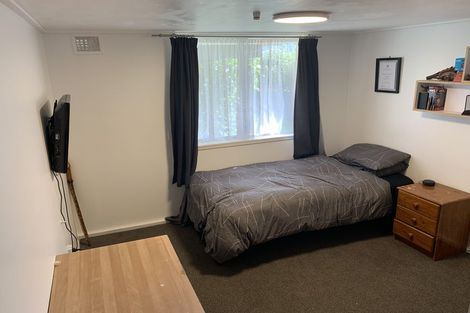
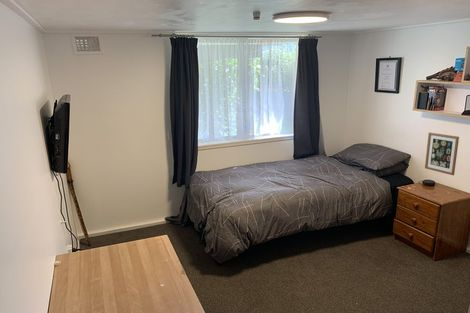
+ wall art (441, 153)
